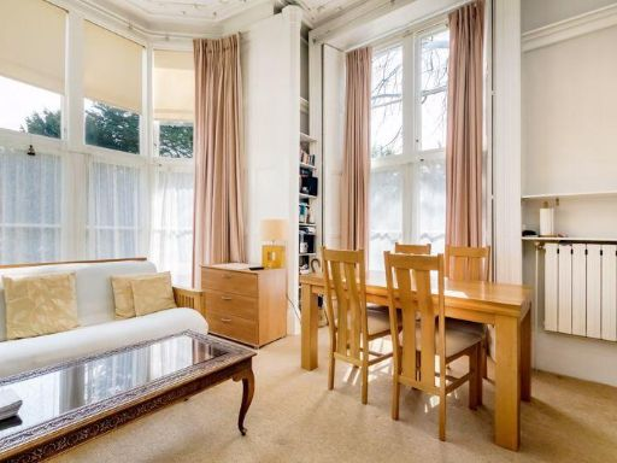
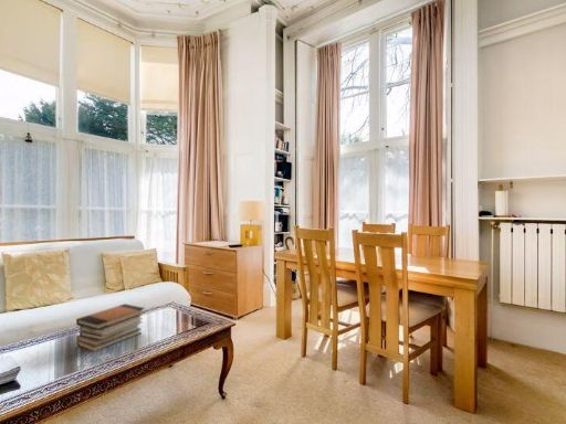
+ book stack (112, 326)
